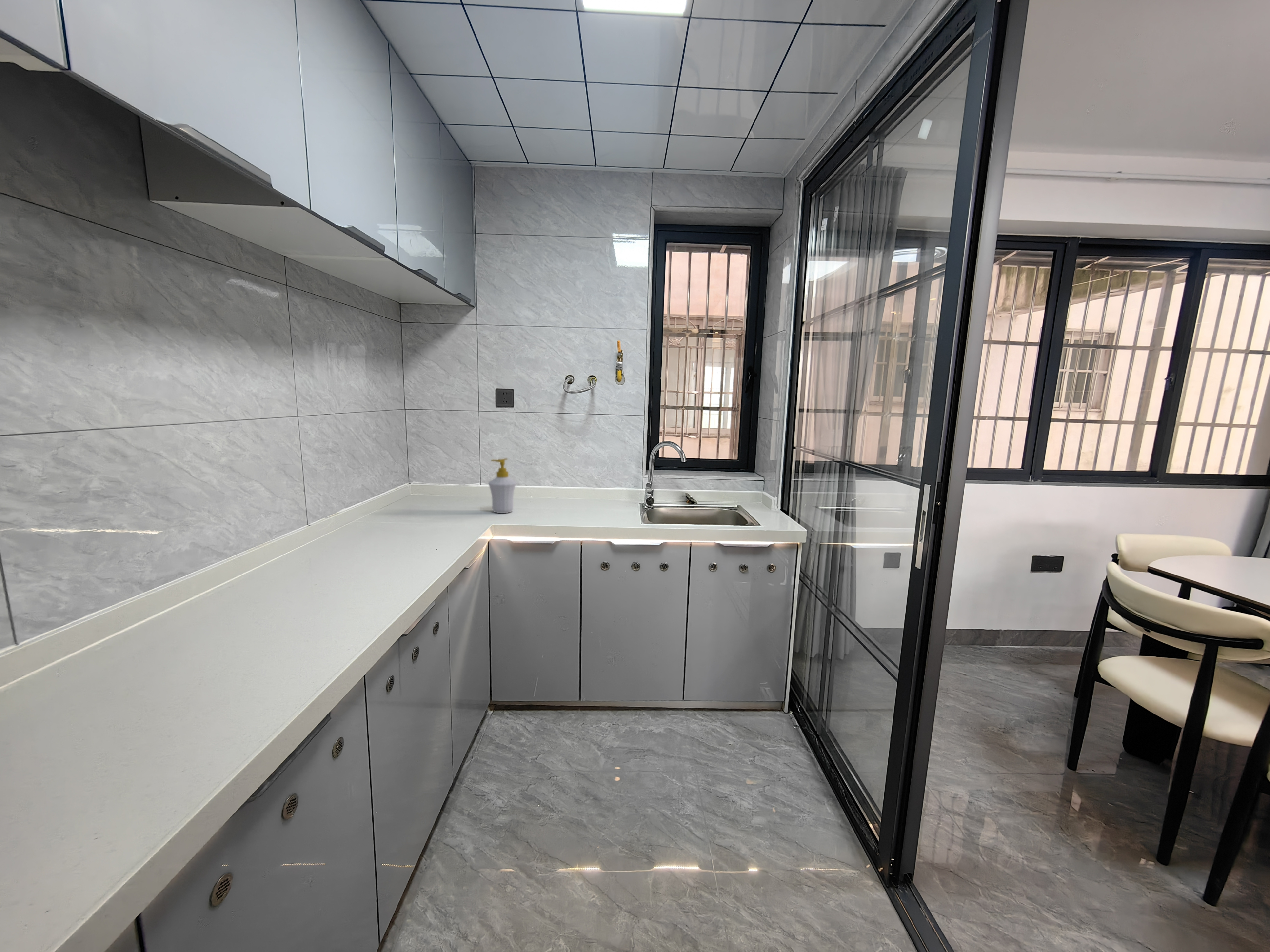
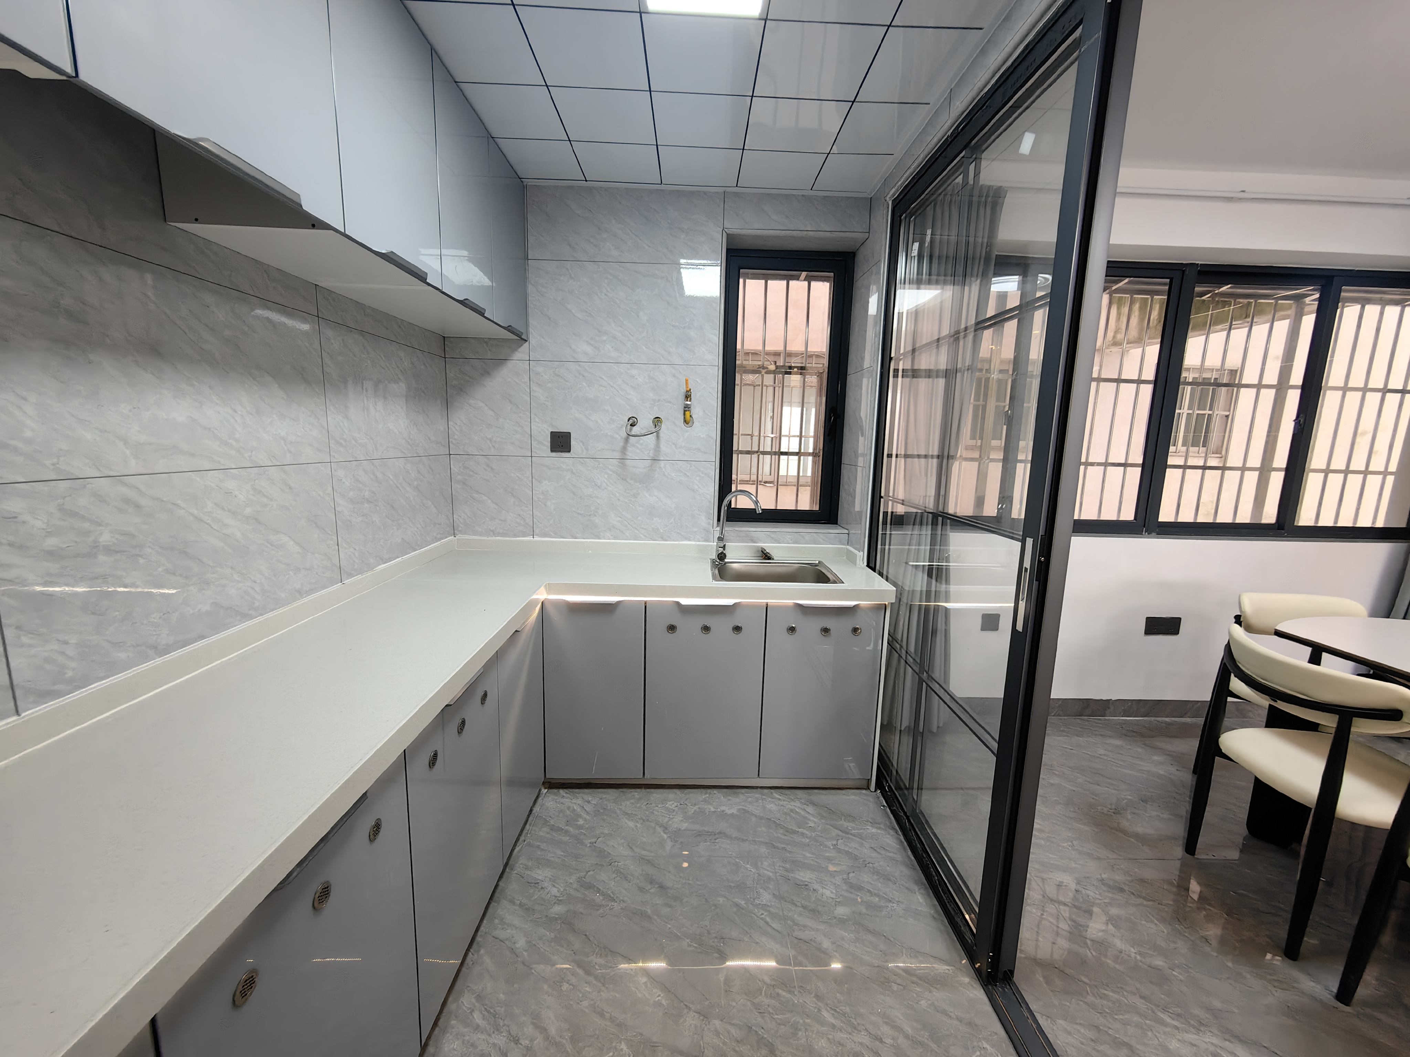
- soap bottle (503, 485)
